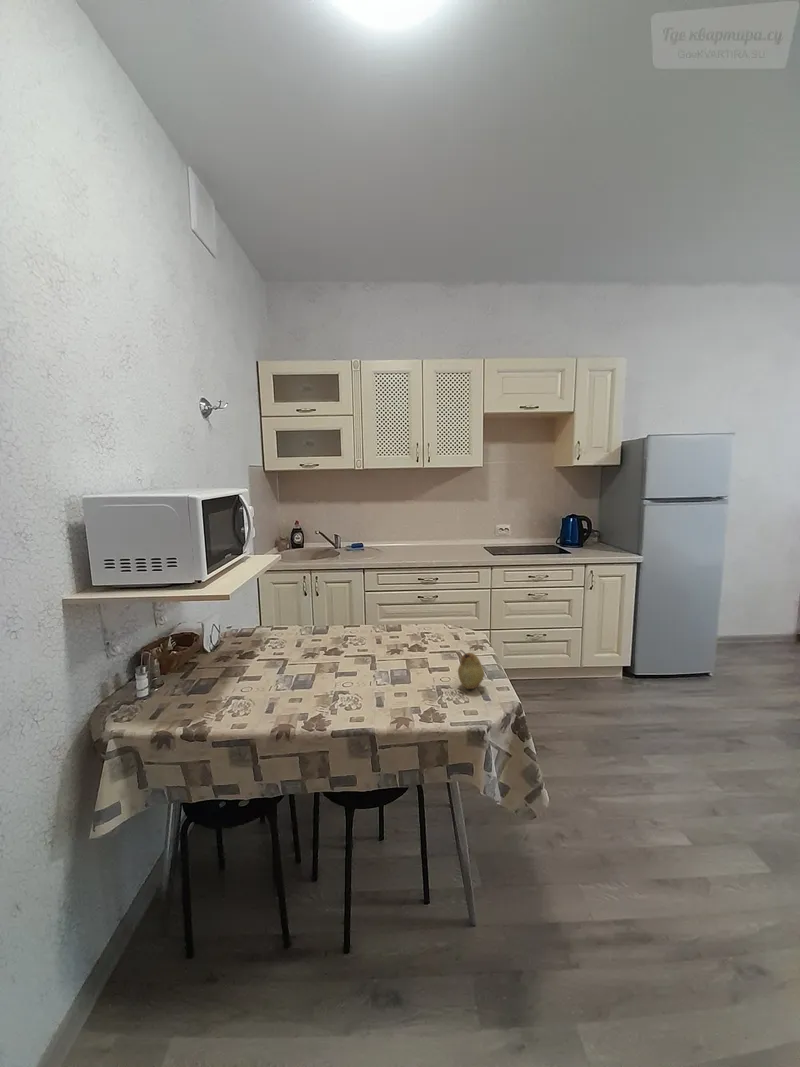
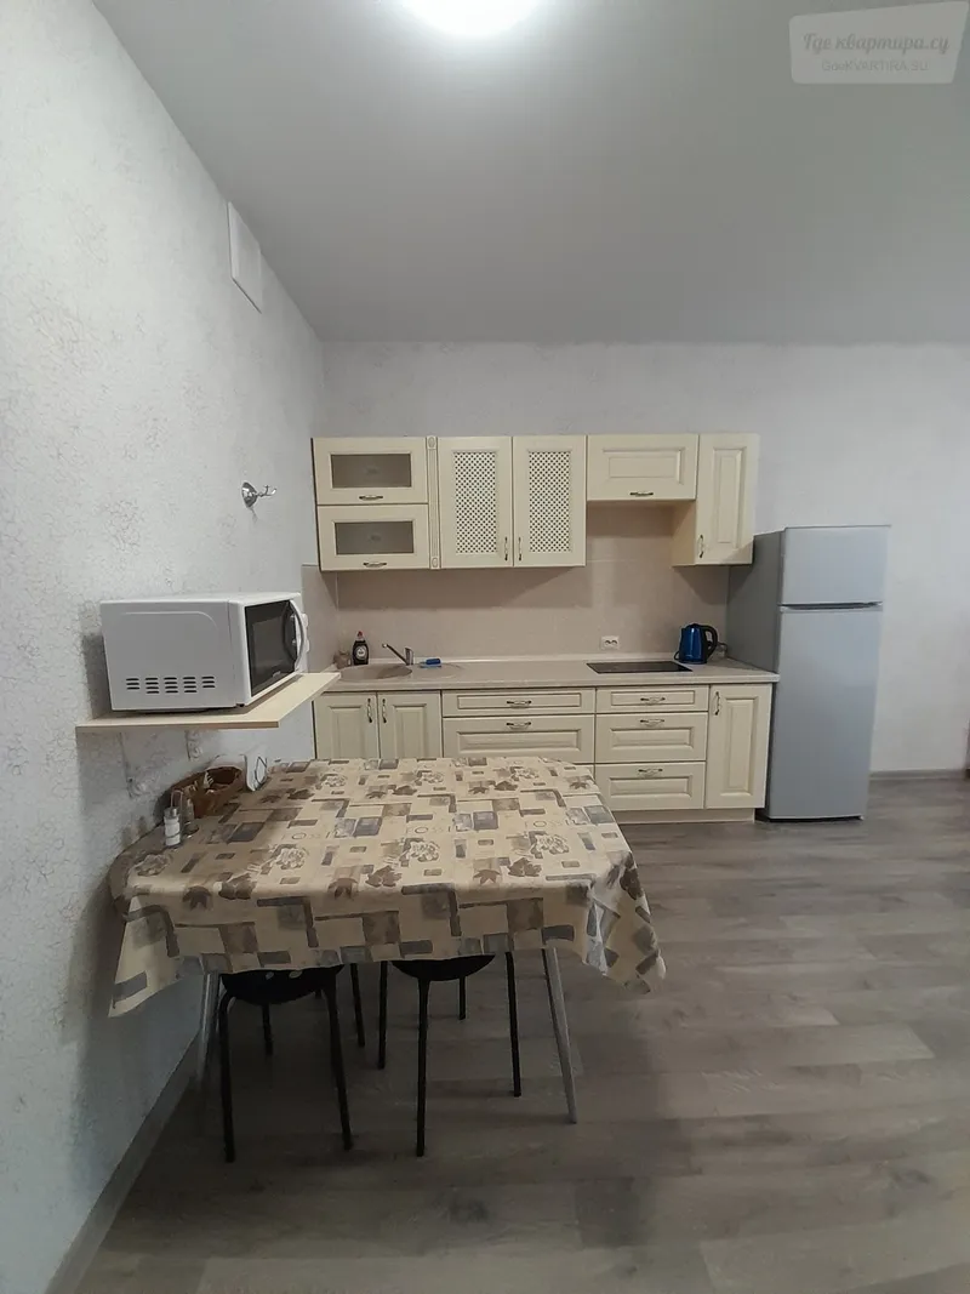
- fruit (470, 667)
